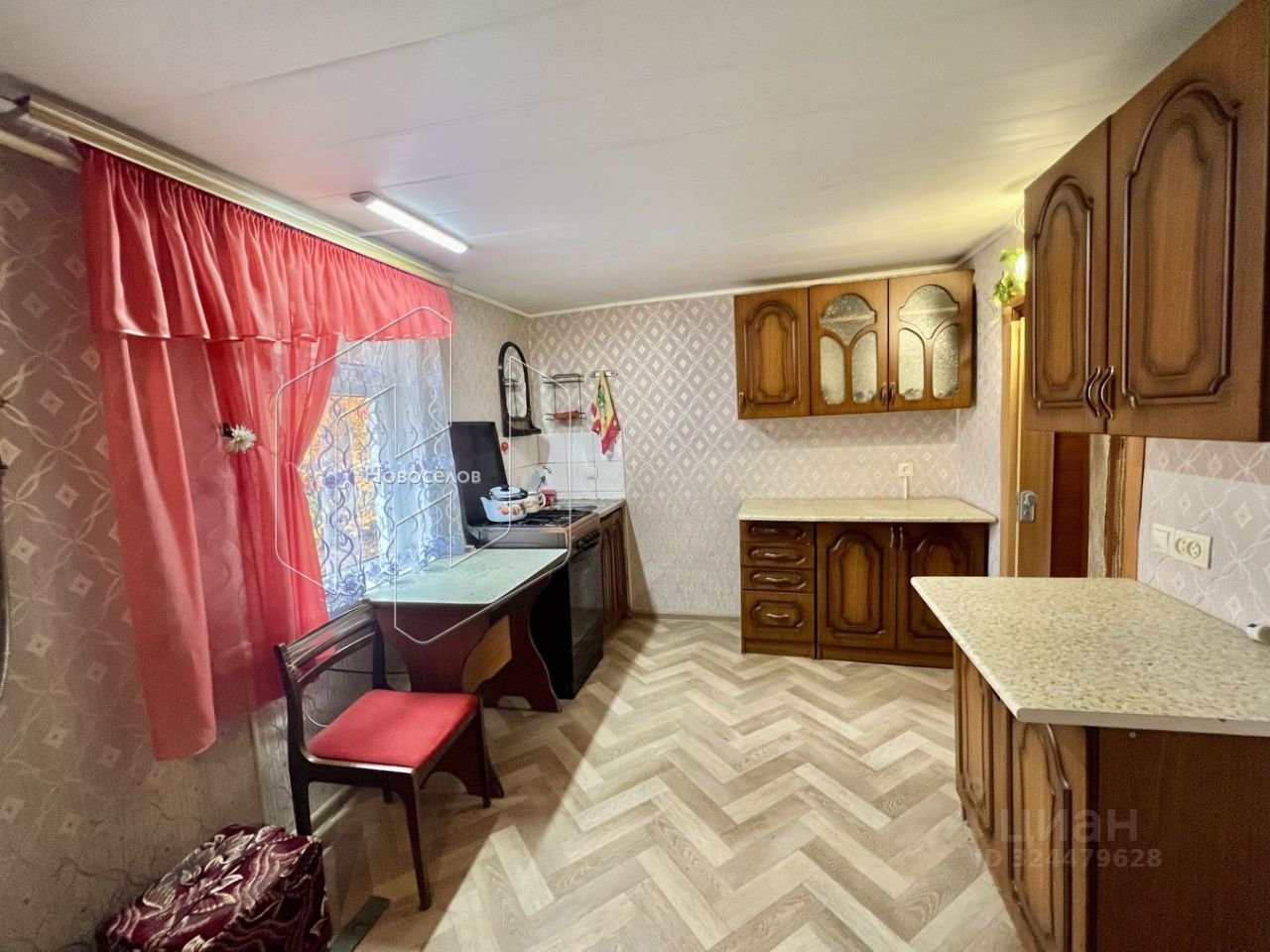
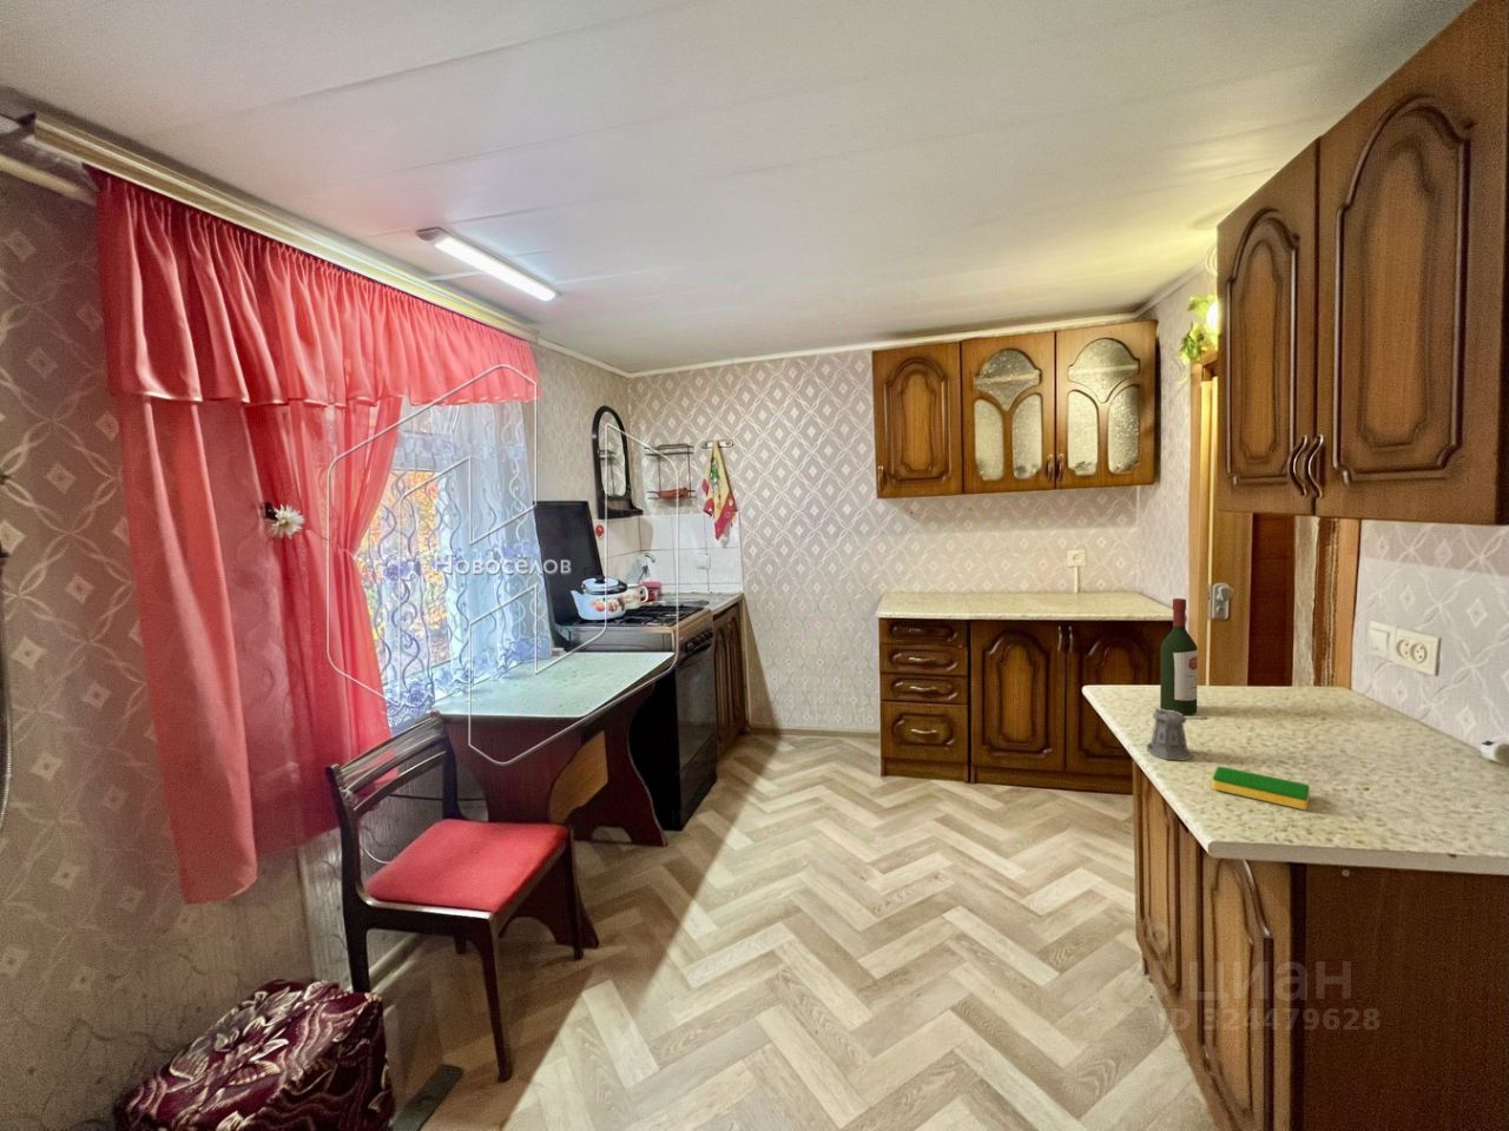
+ pepper shaker (1173, 732)
+ wine bottle (1177, 655)
+ dish sponge (1259, 785)
